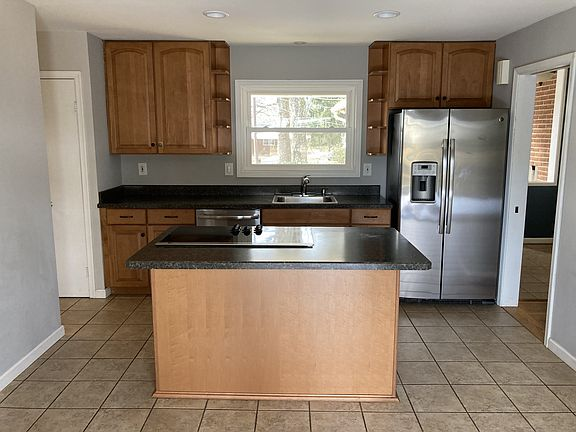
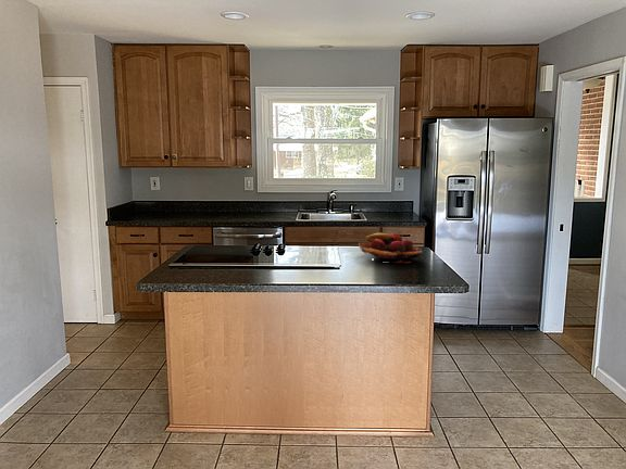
+ fruit basket (388, 245)
